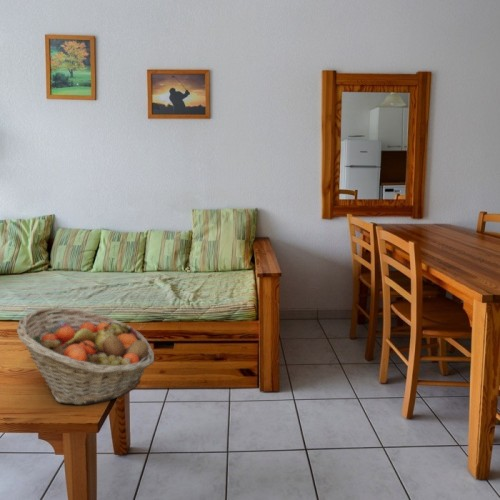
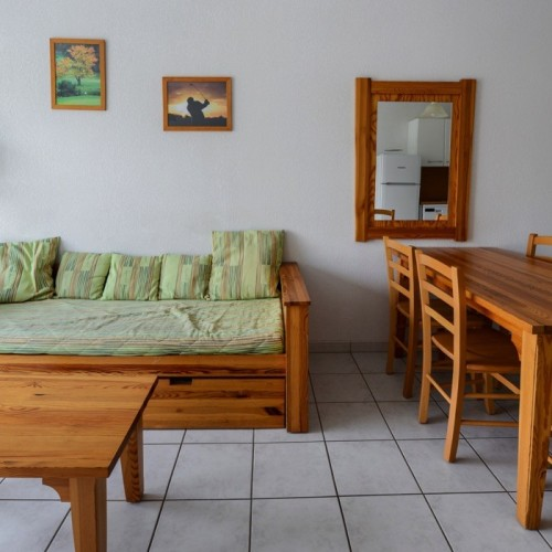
- fruit basket (89, 348)
